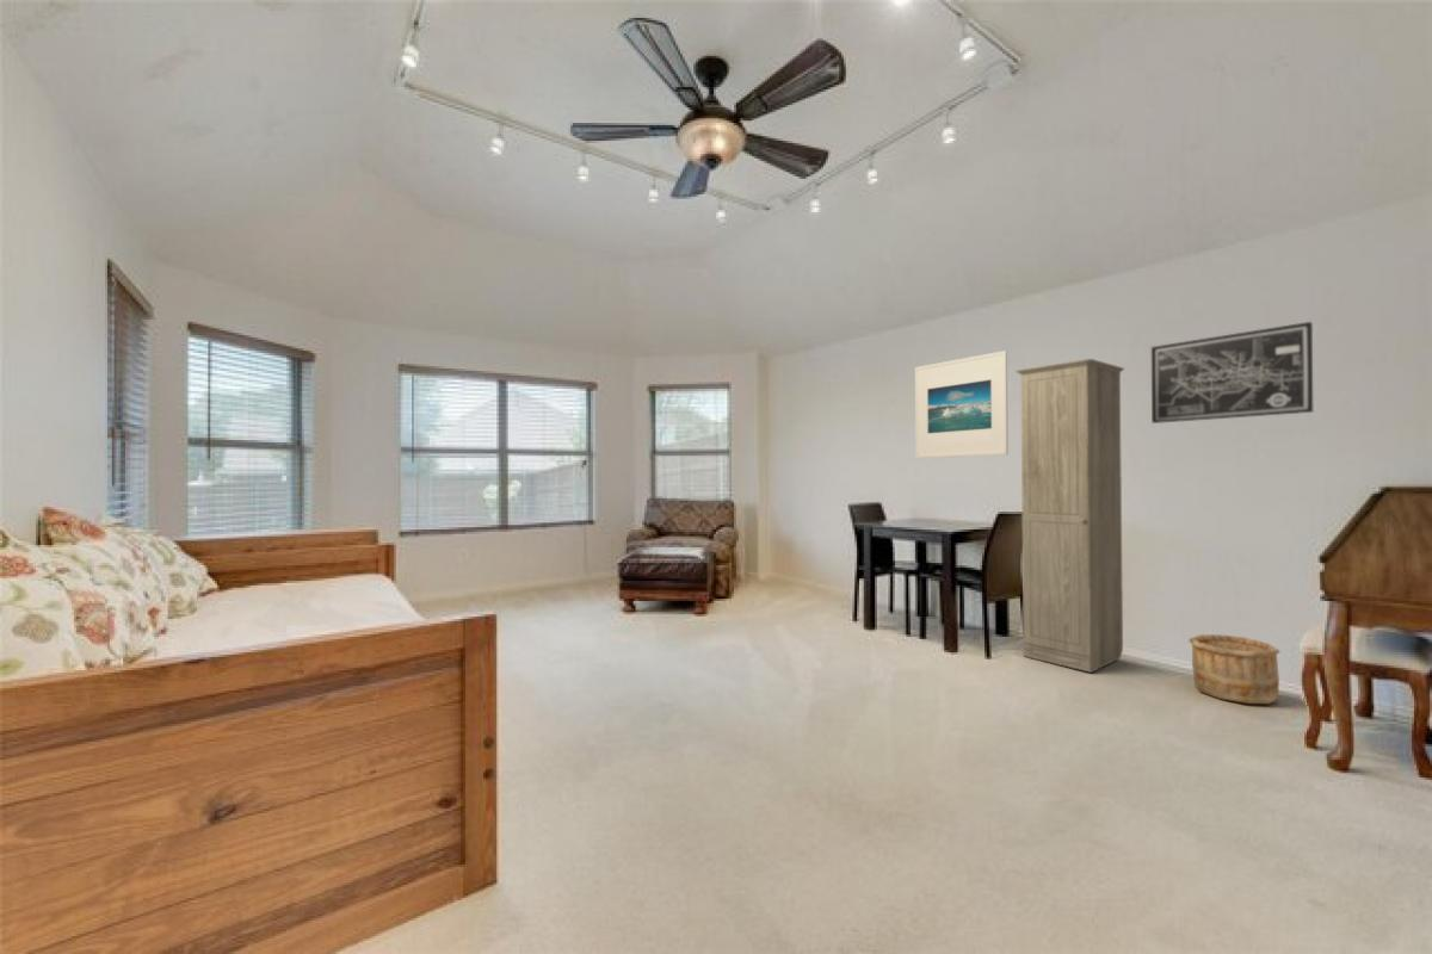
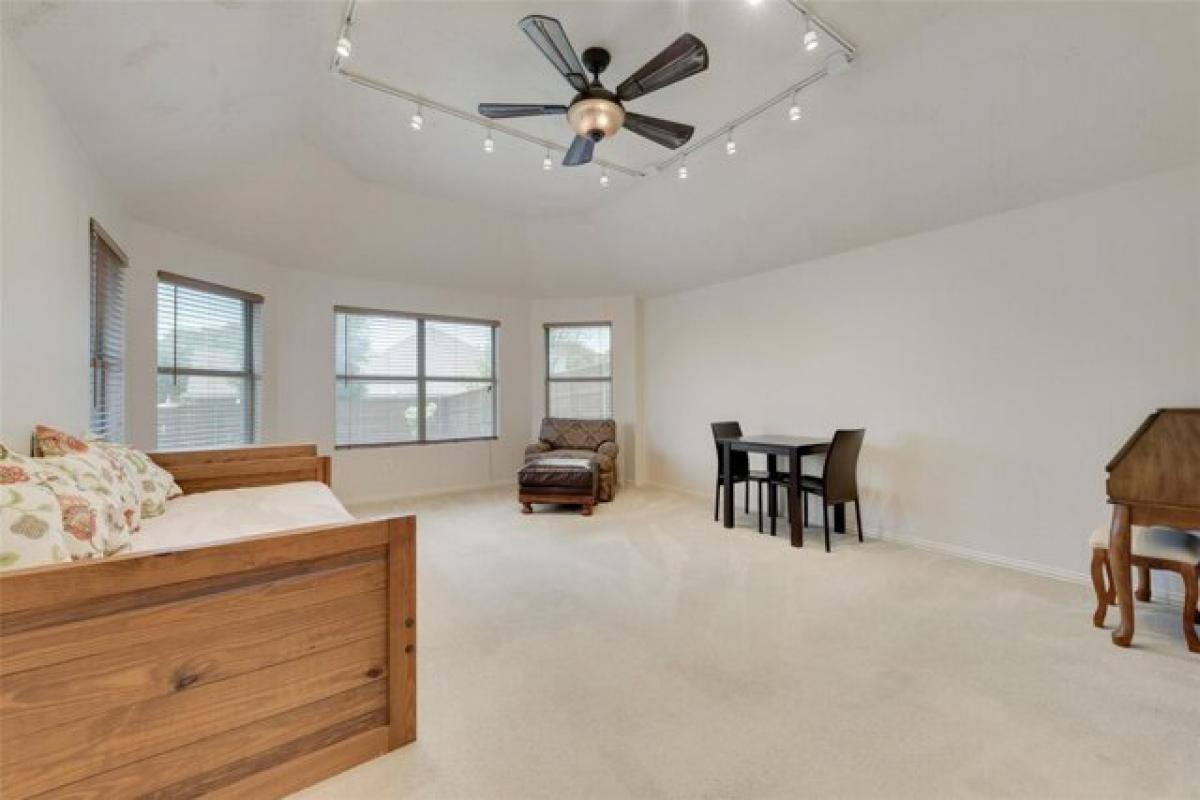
- cabinet (1070, 513)
- wall art (1226, 377)
- wooden bucket (1233, 668)
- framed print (958, 408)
